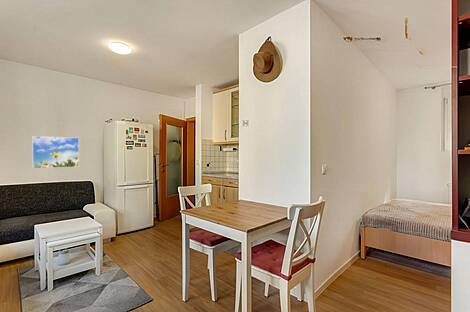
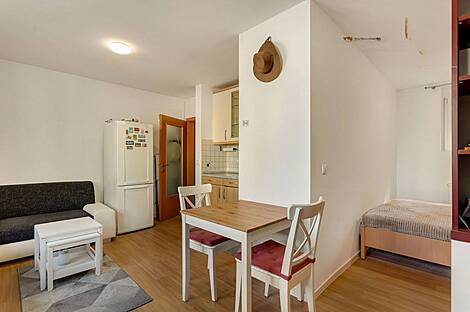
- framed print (56, 152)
